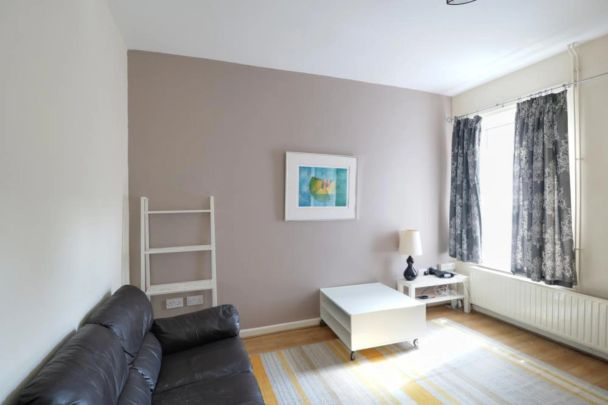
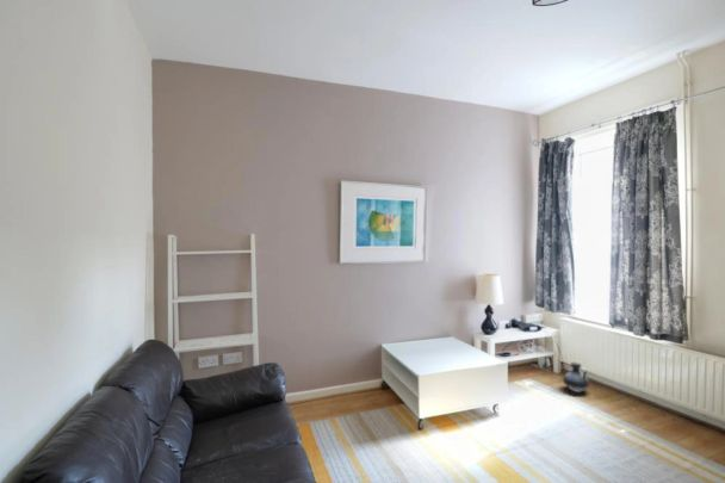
+ ceramic jug (575, 376)
